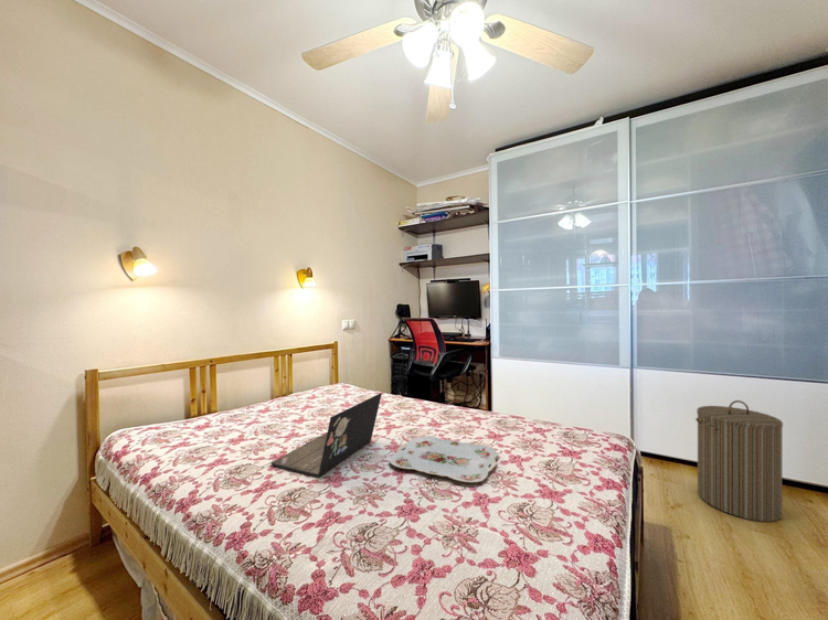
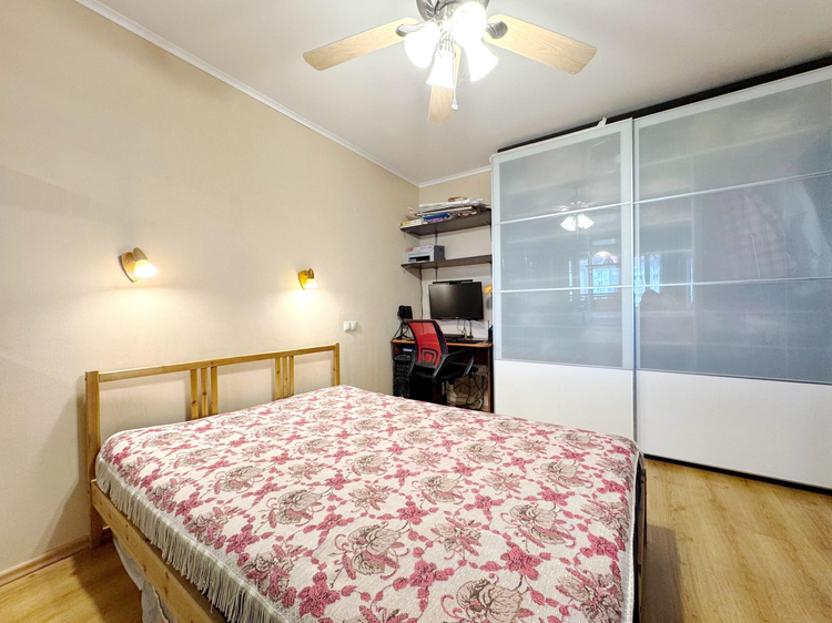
- serving tray (444, 457)
- laptop (330, 426)
- laundry hamper (736, 451)
